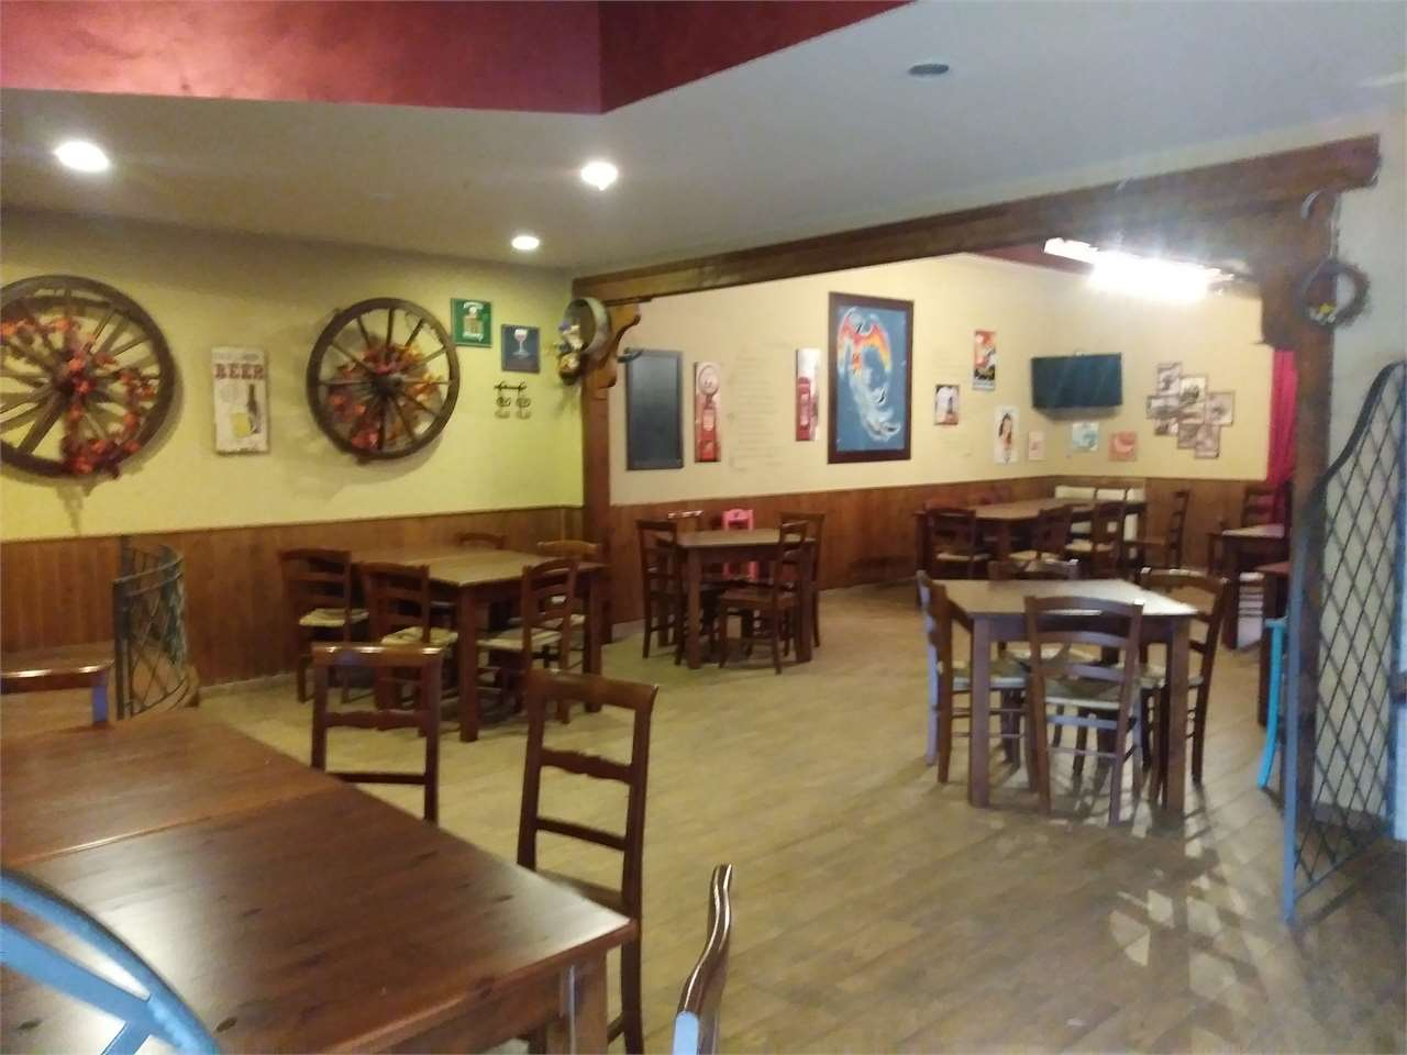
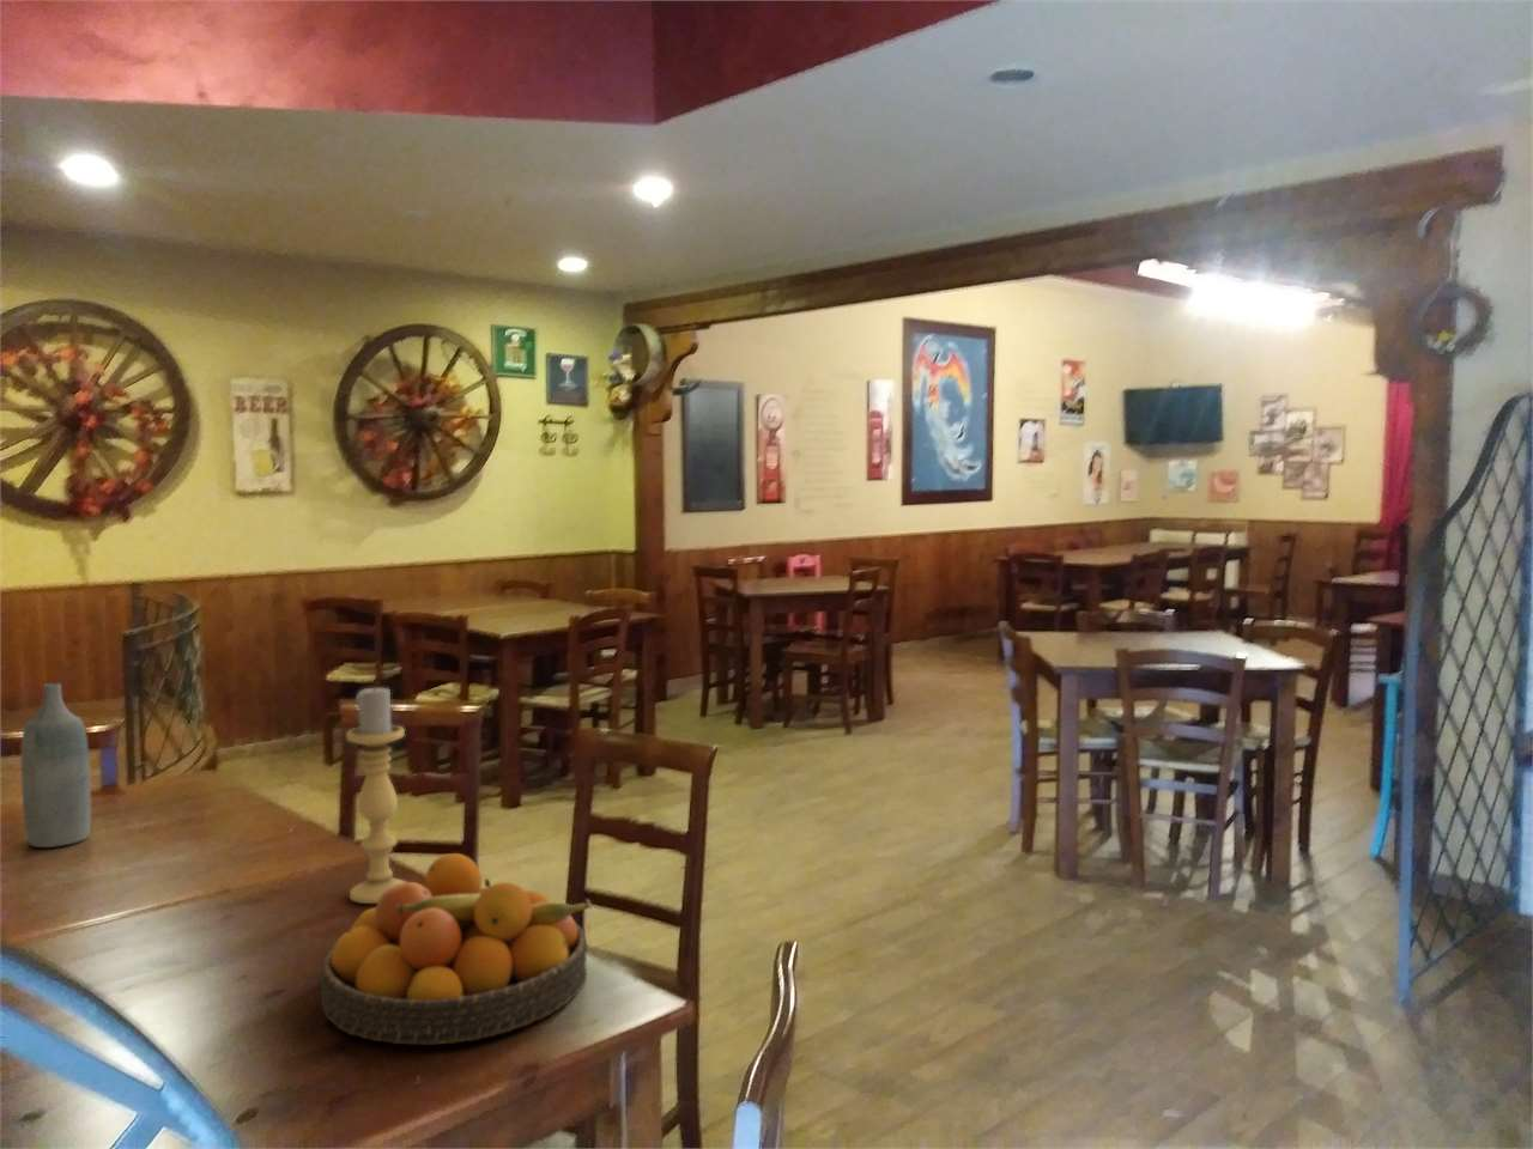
+ fruit bowl (456, 931)
+ candle holder (378, 789)
+ bottle (56, 763)
